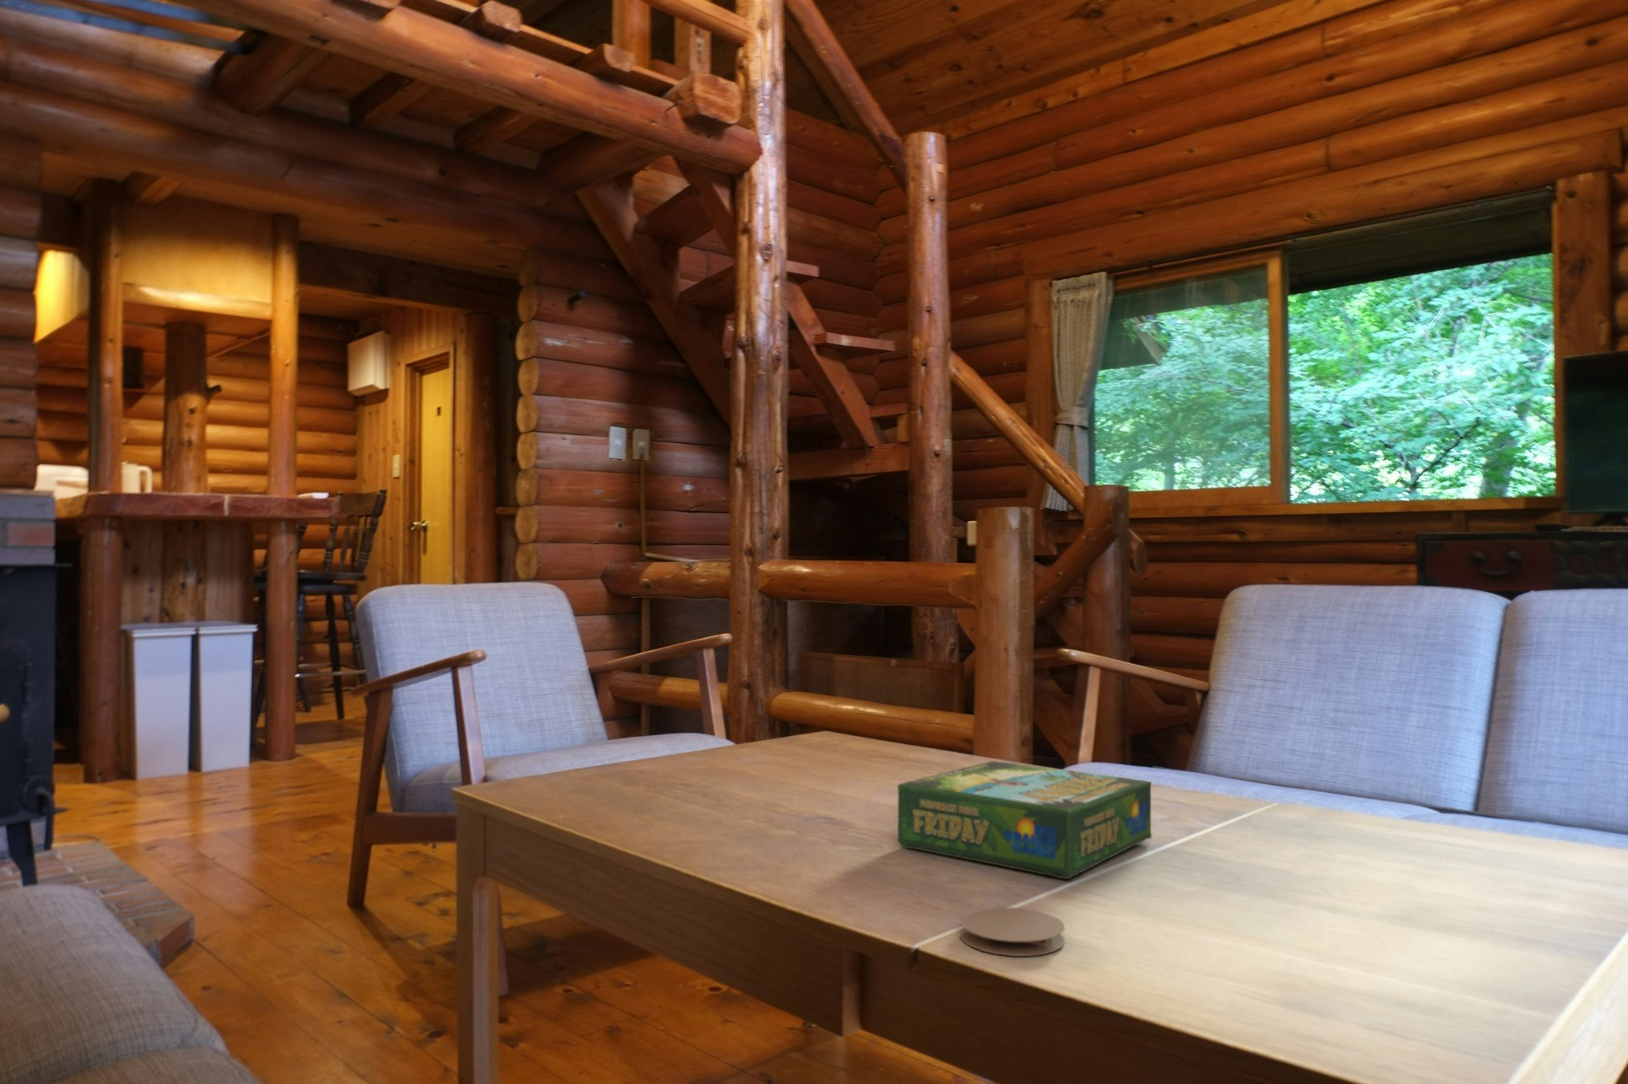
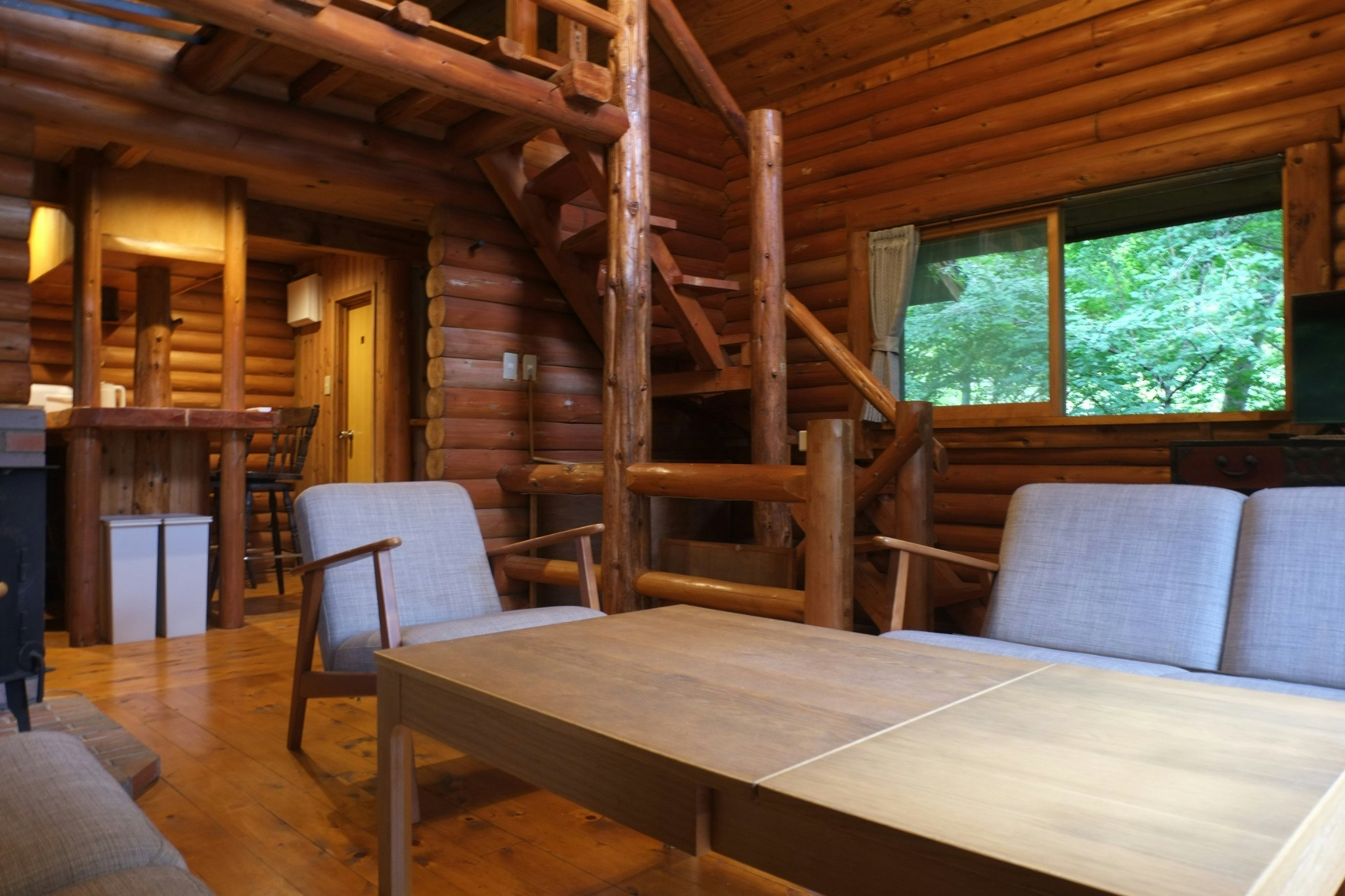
- coaster (1012, 930)
- board game (1025, 812)
